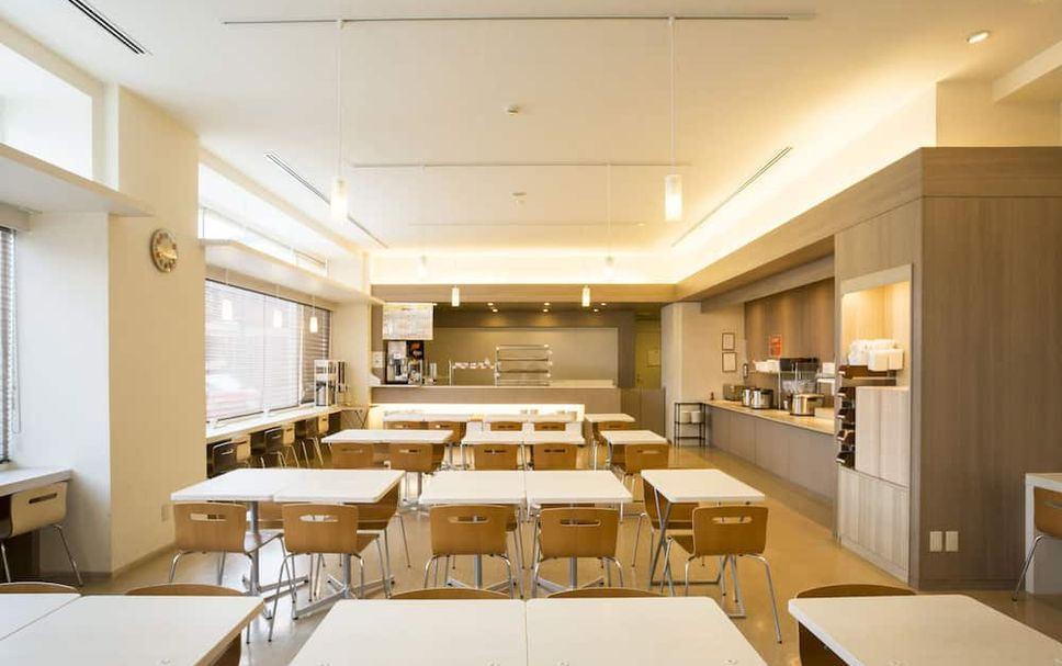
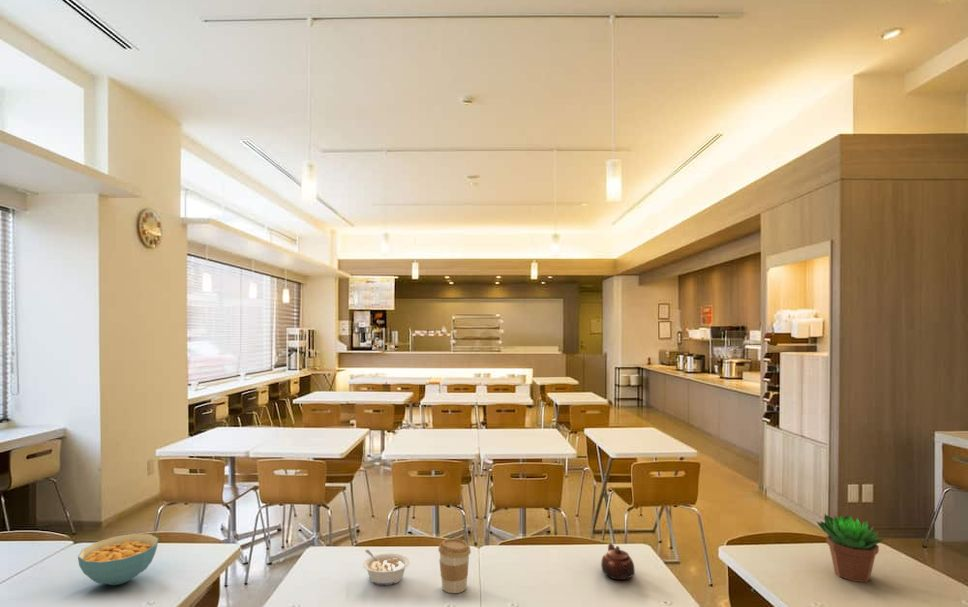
+ legume (384, 568)
+ succulent plant (849, 545)
+ teapot (617, 559)
+ cereal bowl (119, 563)
+ coffee cup (454, 564)
